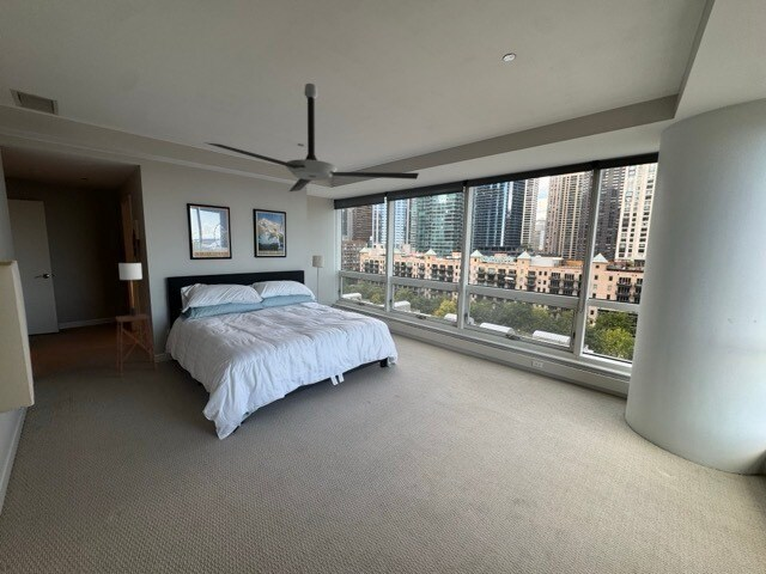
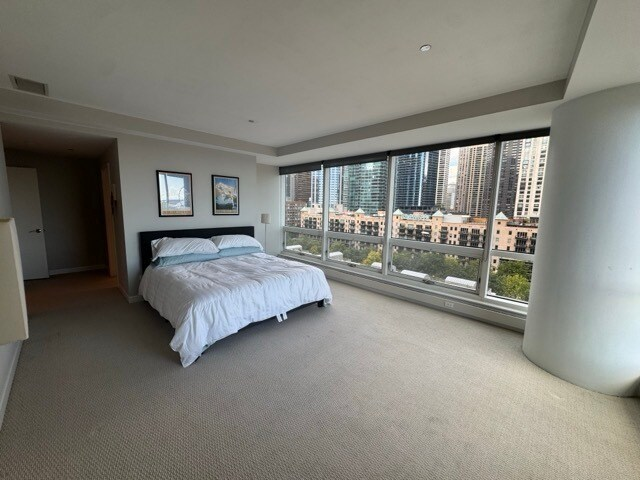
- table lamp (132, 289)
- side table (135, 342)
- ceiling fan (314, 136)
